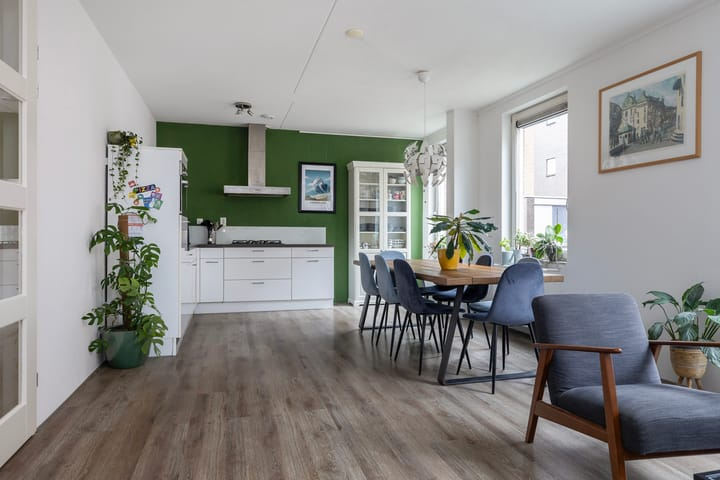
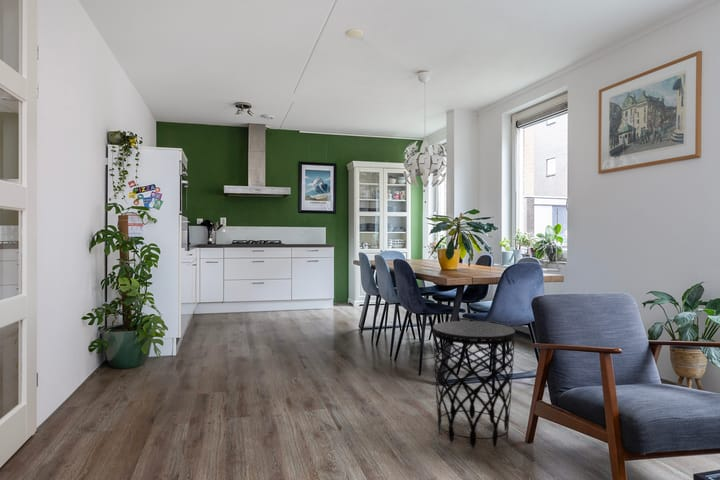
+ side table (471, 375)
